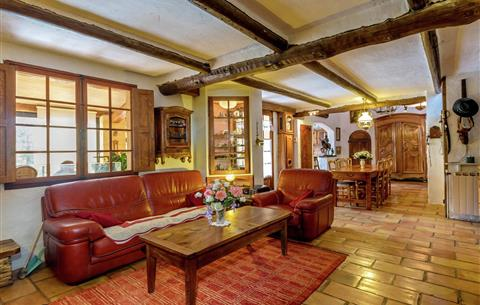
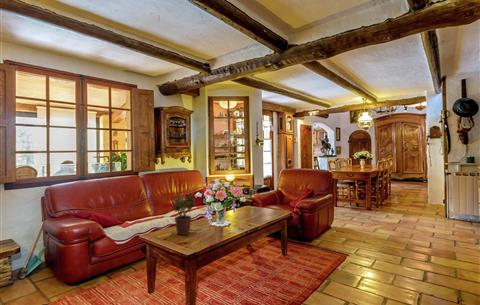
+ potted plant (184, 213)
